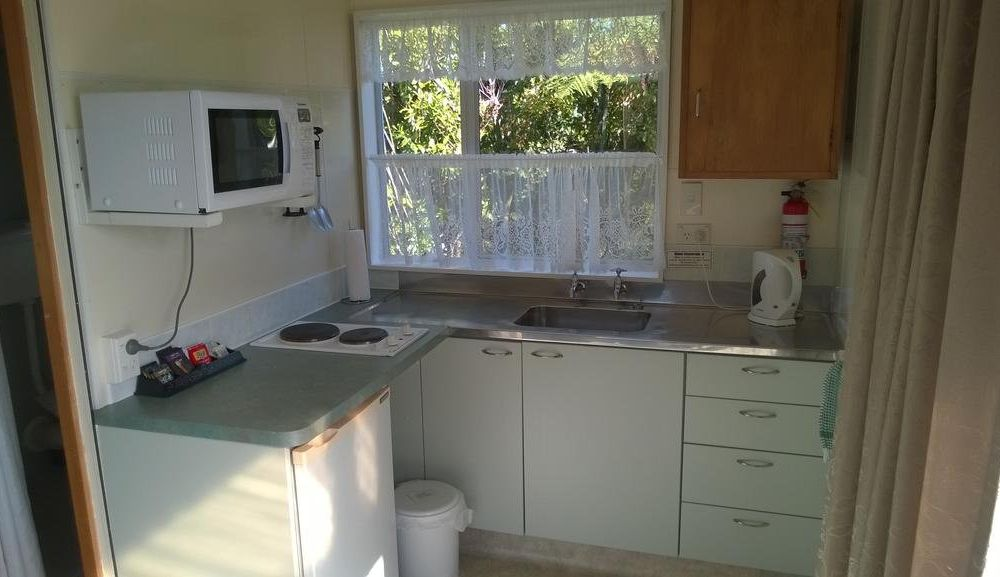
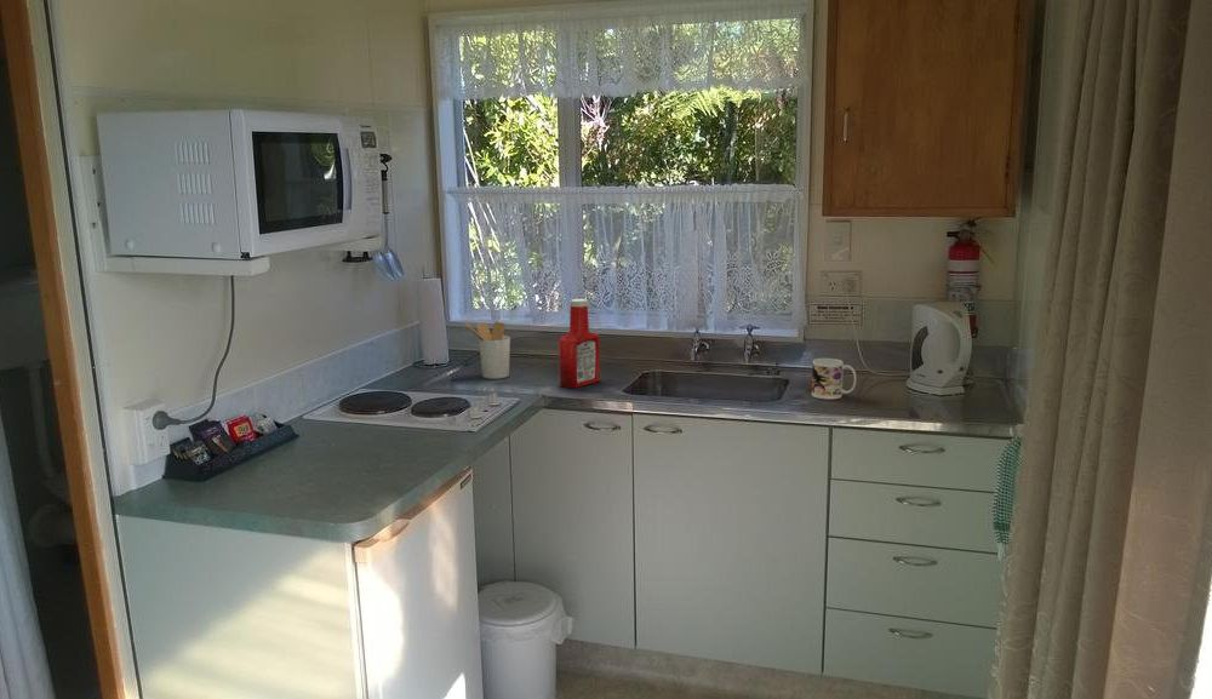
+ utensil holder (486, 348)
+ mug (834, 378)
+ soap bottle (579, 342)
